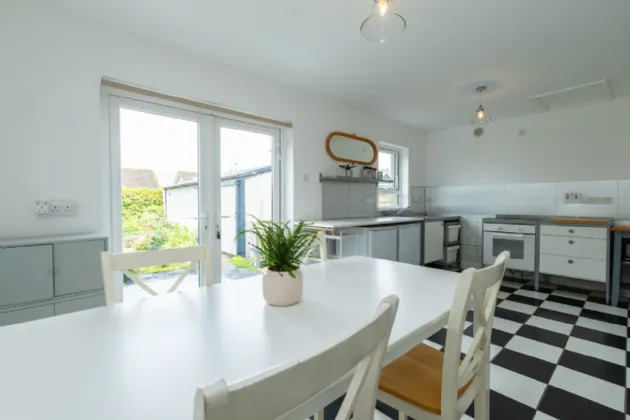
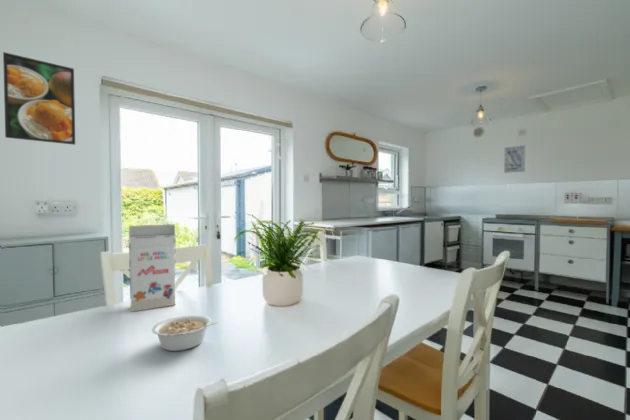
+ legume (185, 331)
+ wall art (514, 159)
+ gift box (152, 265)
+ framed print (41, 101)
